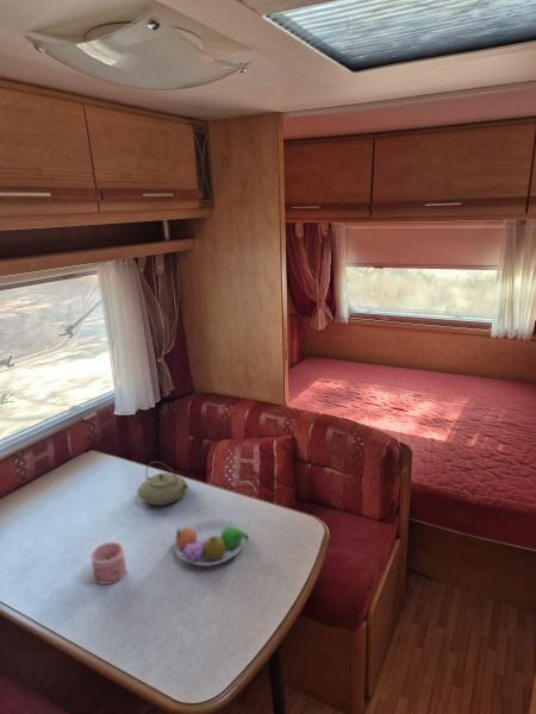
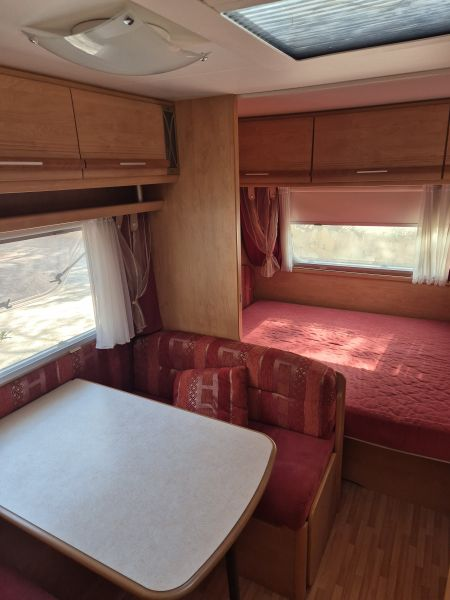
- mug (106, 560)
- teapot (163, 480)
- fruit bowl (211, 536)
